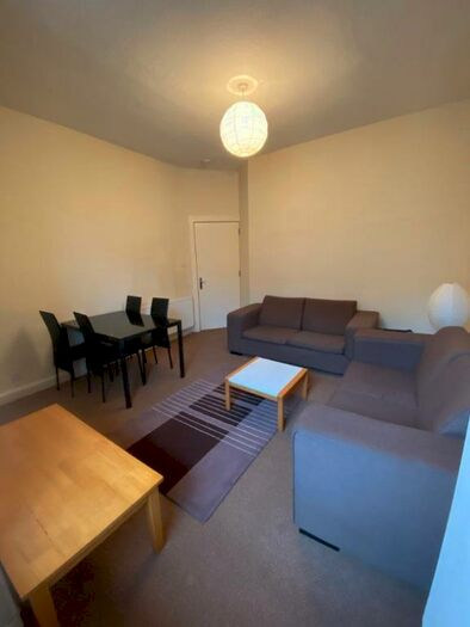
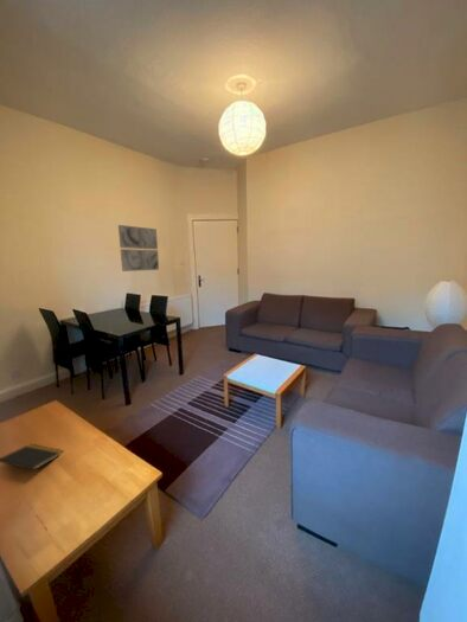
+ wall art (140, 248)
+ notepad (31, 455)
